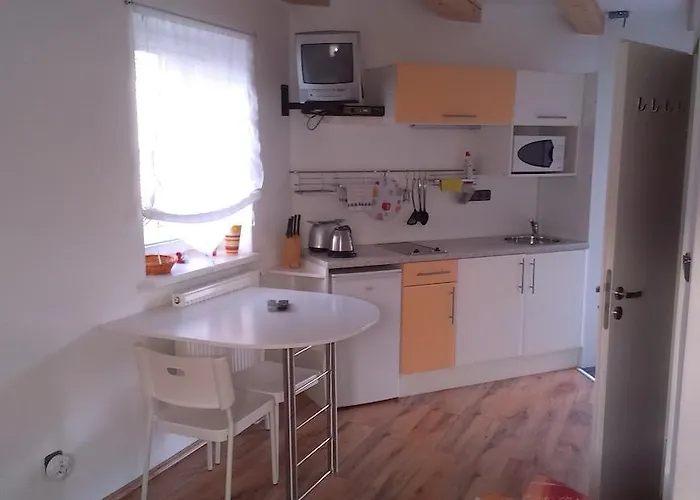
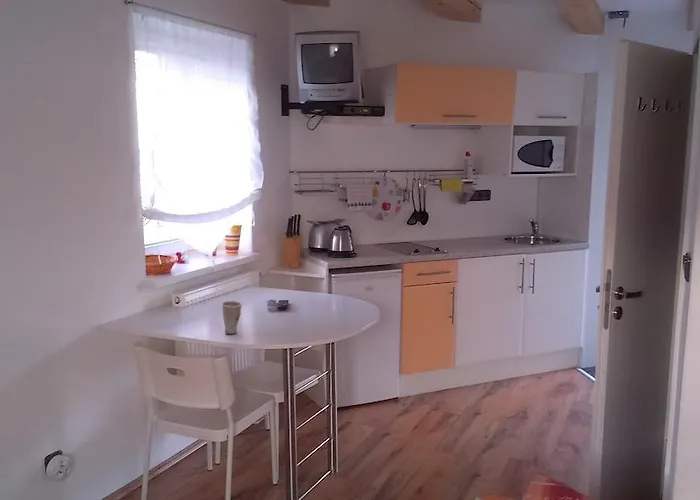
+ cup (232, 318)
